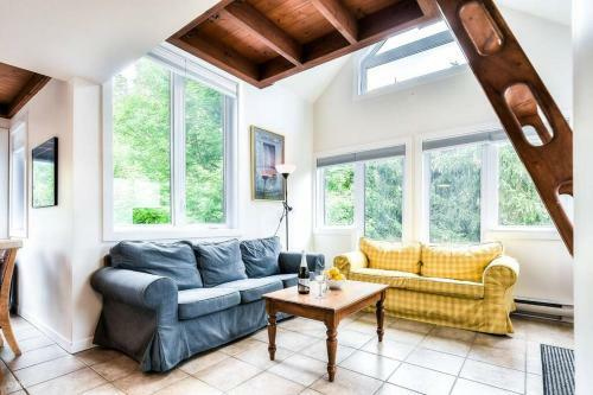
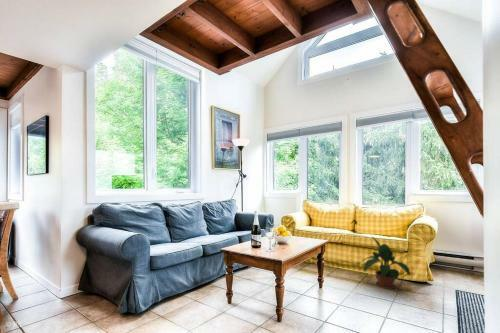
+ potted plant (385, 261)
